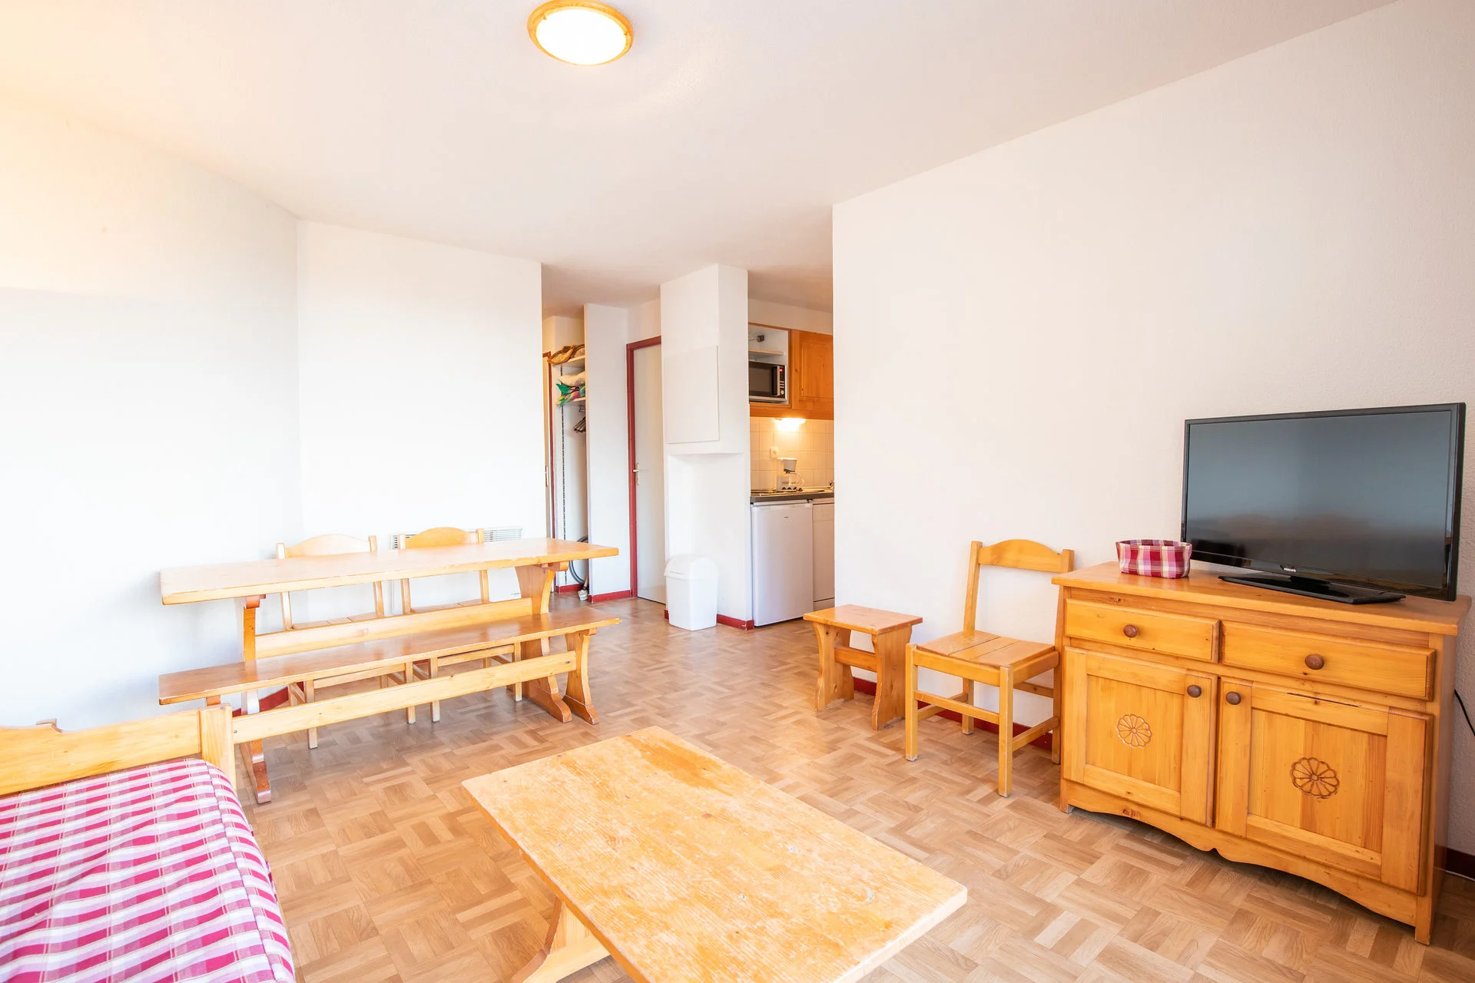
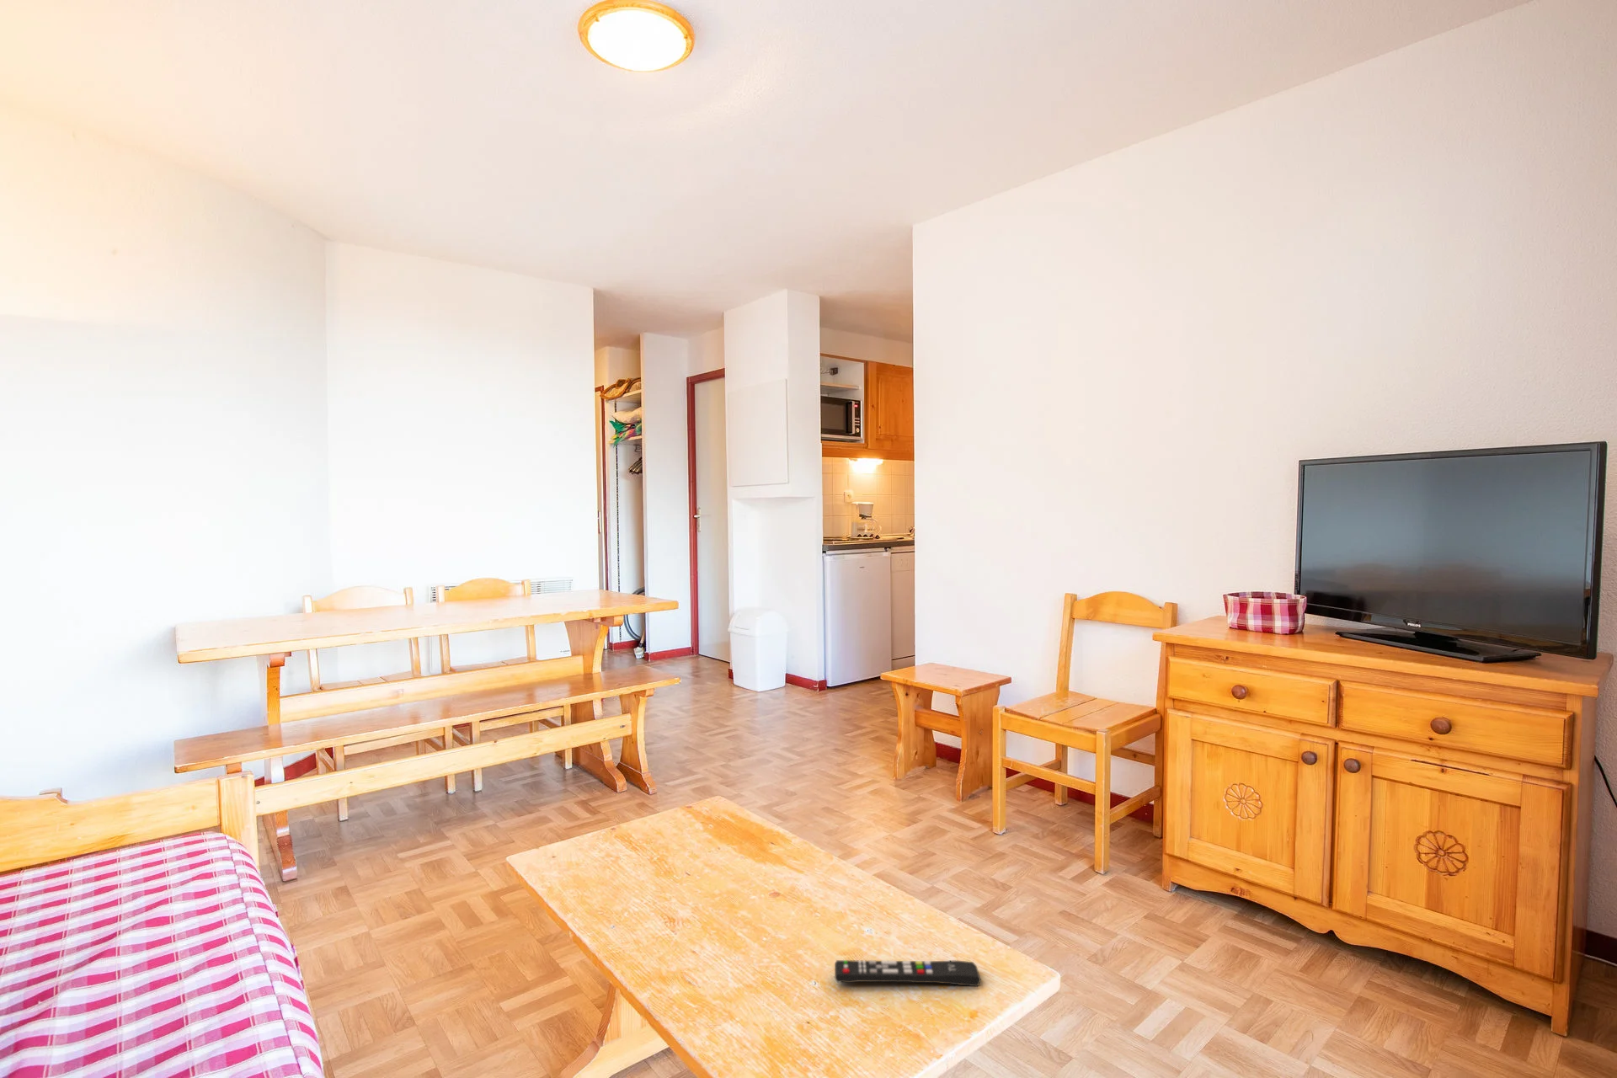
+ remote control (906, 972)
